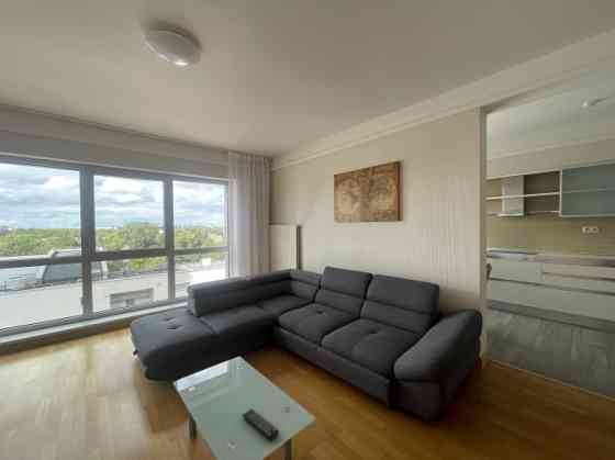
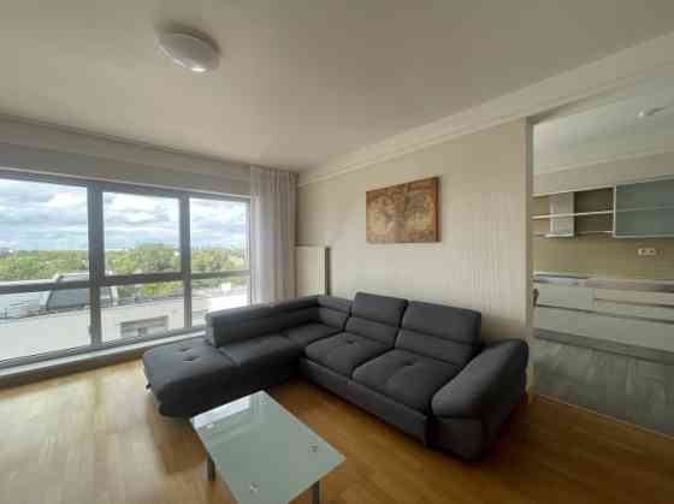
- remote control (259, 424)
